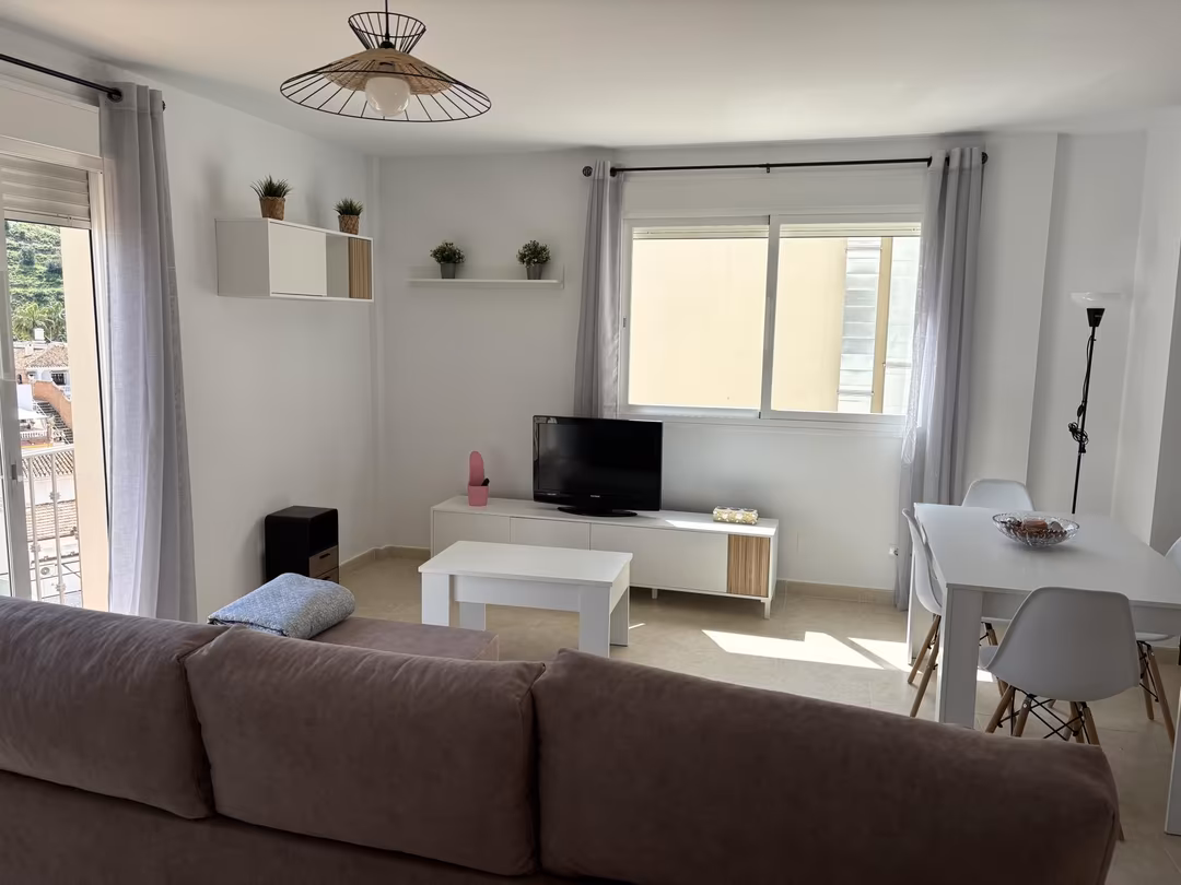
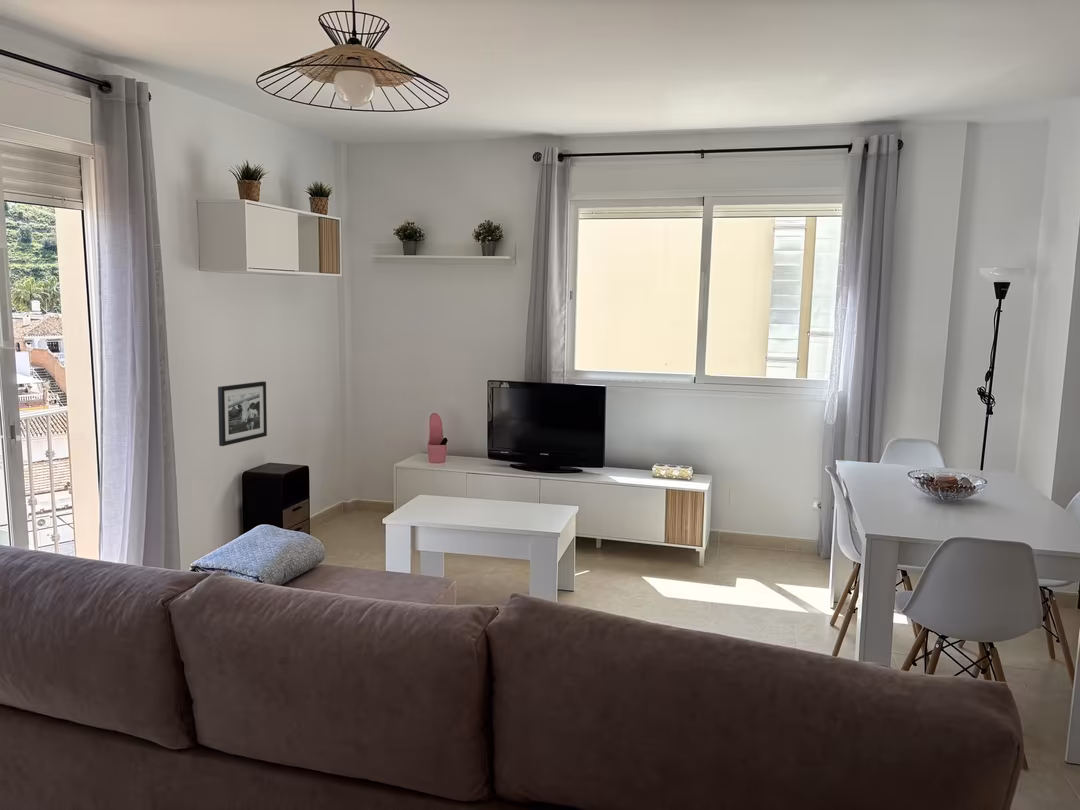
+ picture frame (243, 412)
